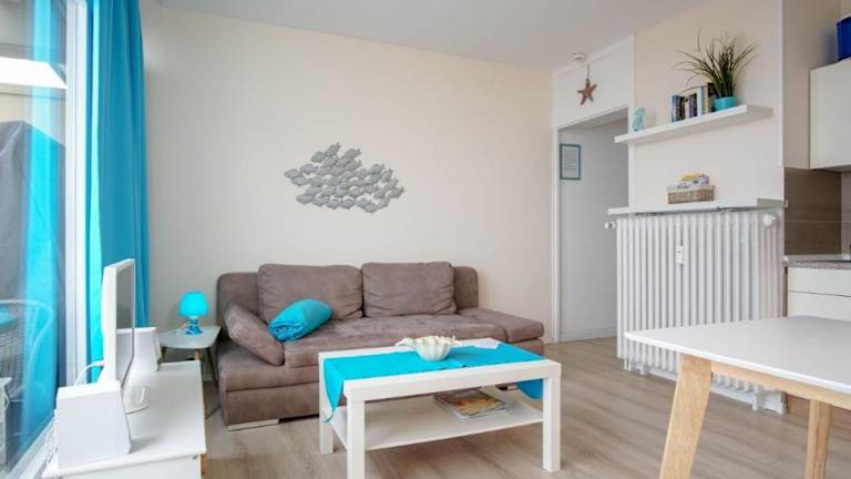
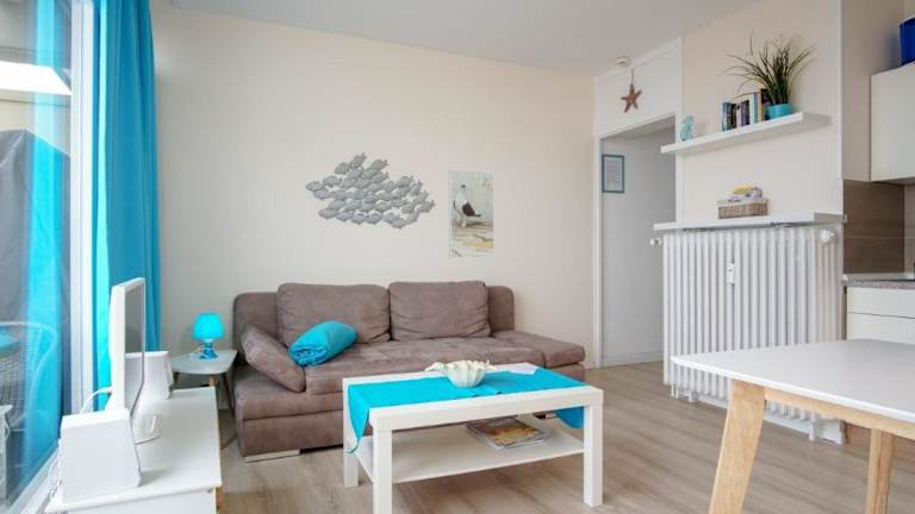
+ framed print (472, 214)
